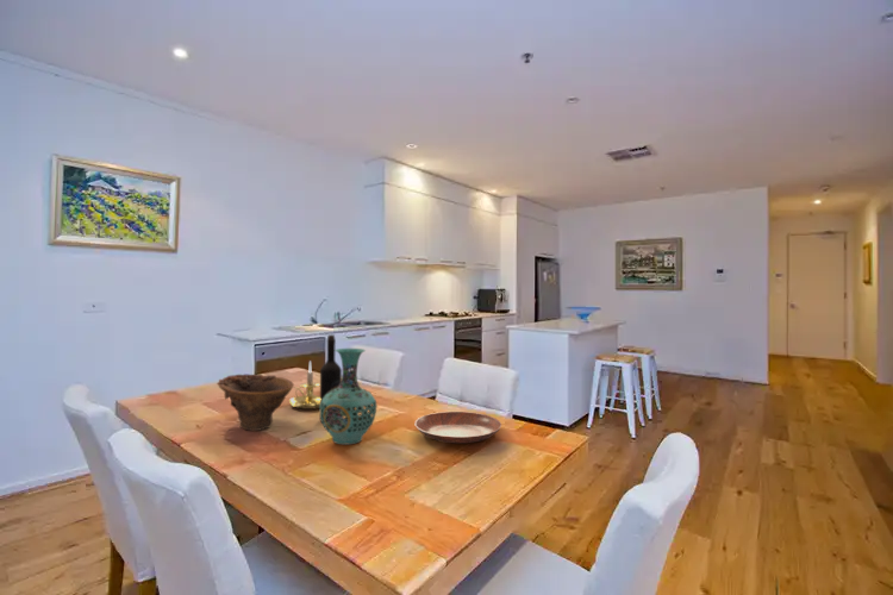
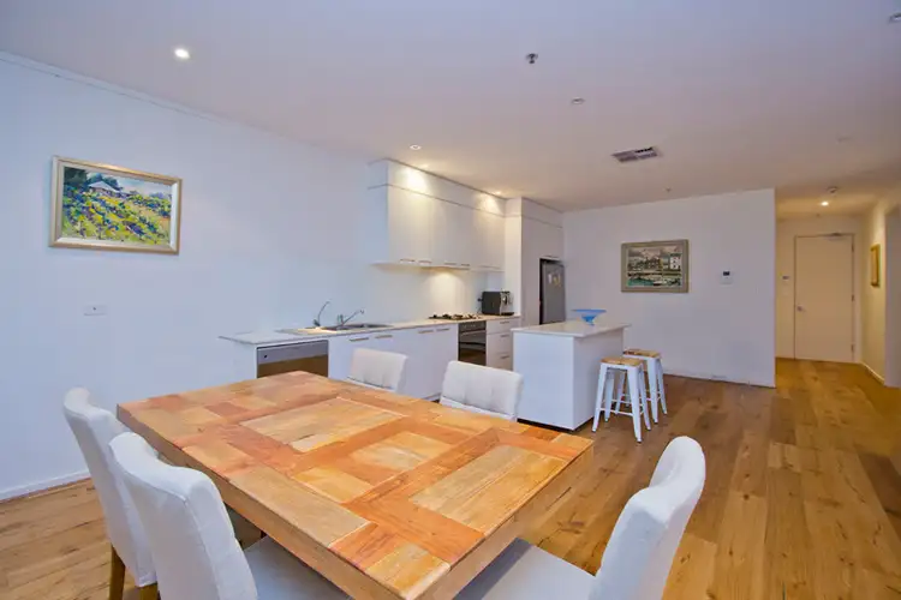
- wine bottle (330, 377)
- bowl (457, 427)
- bowl (254, 402)
- vase (348, 394)
- candle holder (307, 382)
